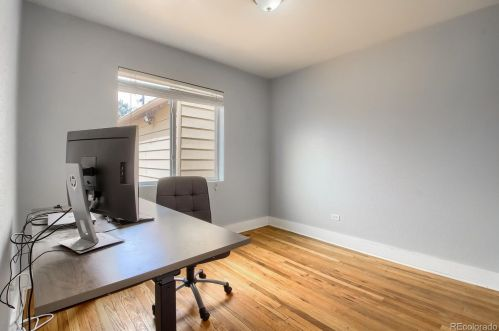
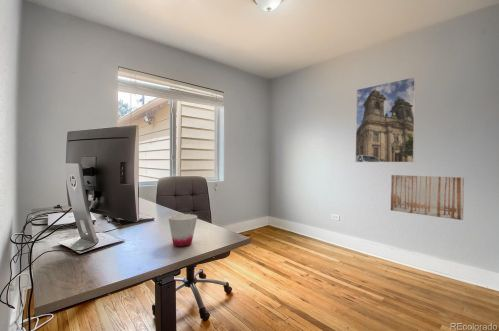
+ cup (182, 230)
+ wall art (424, 195)
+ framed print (383, 123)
